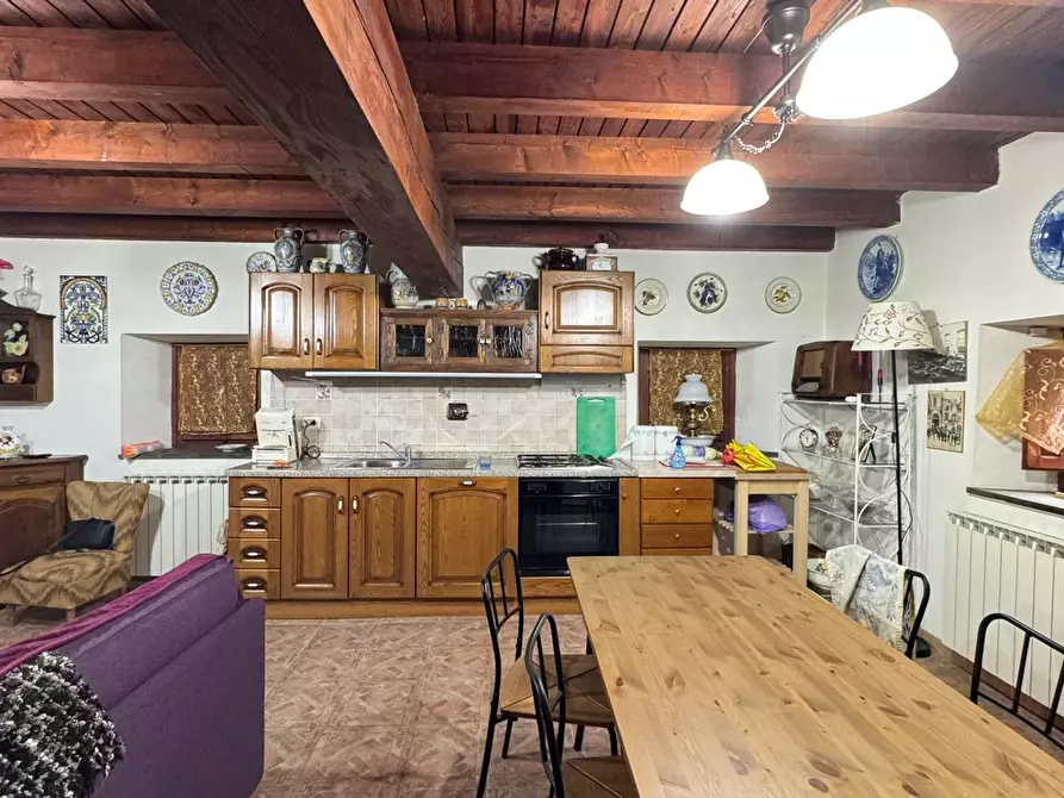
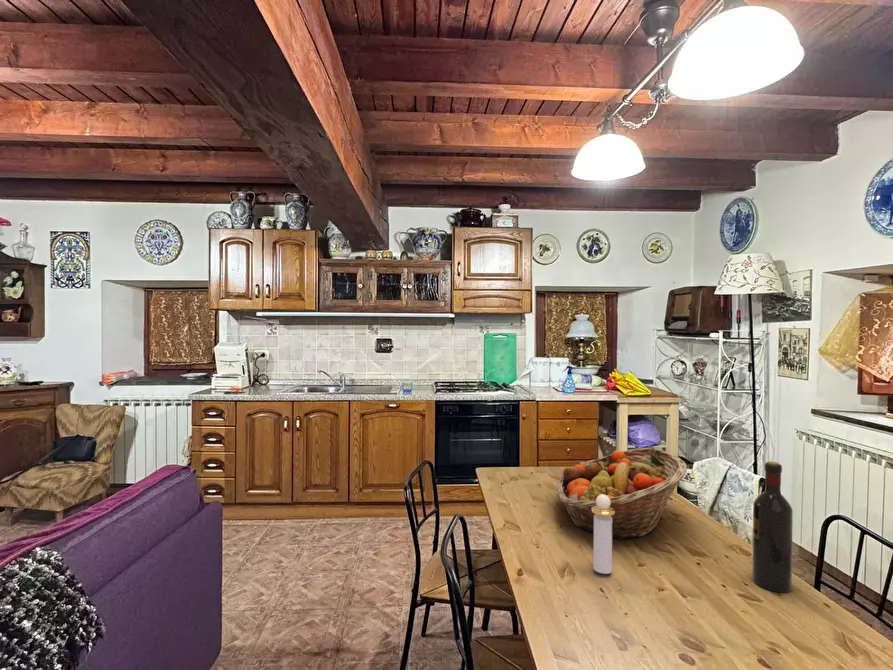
+ perfume bottle (602, 533)
+ fruit basket (617, 486)
+ wine bottle (772, 523)
